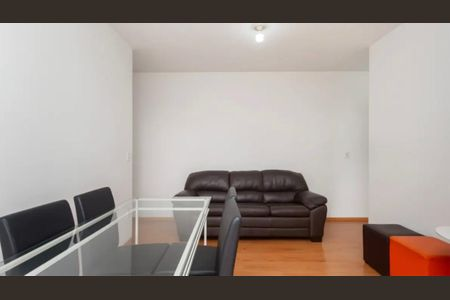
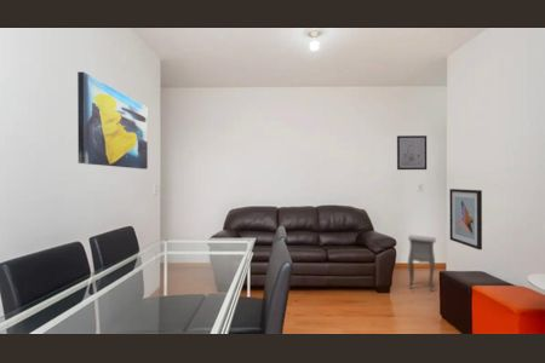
+ wall art (464, 217)
+ wall art (412, 152)
+ side table (421, 261)
+ wall art (119, 129)
